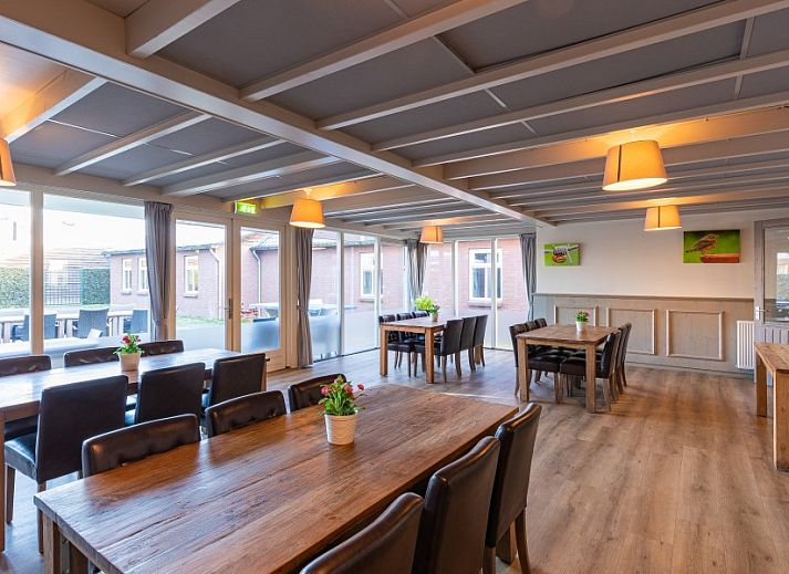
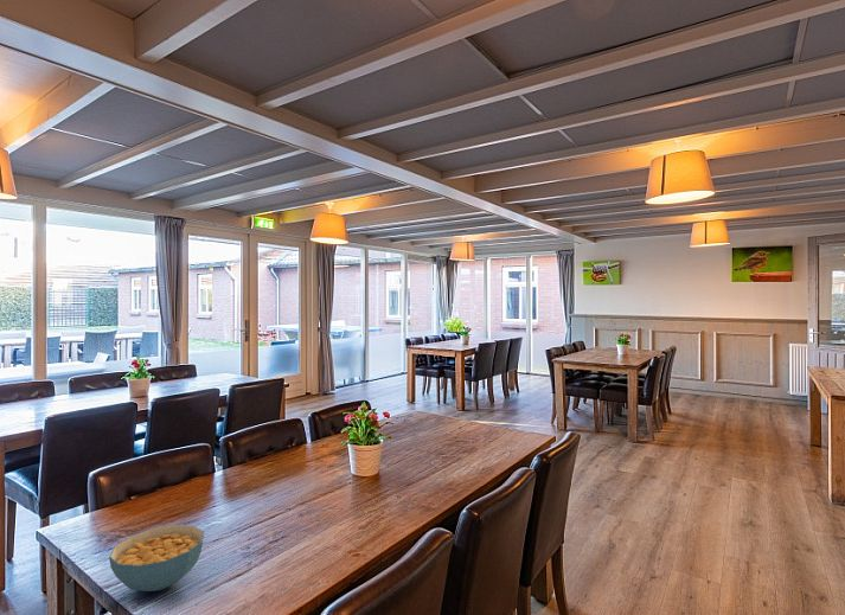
+ cereal bowl (159, 563)
